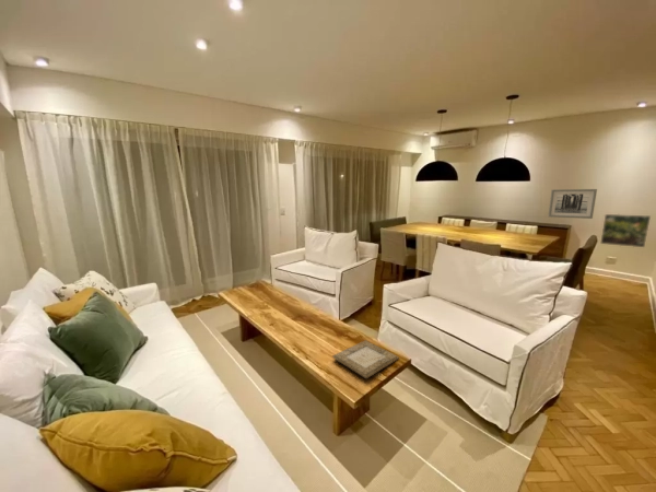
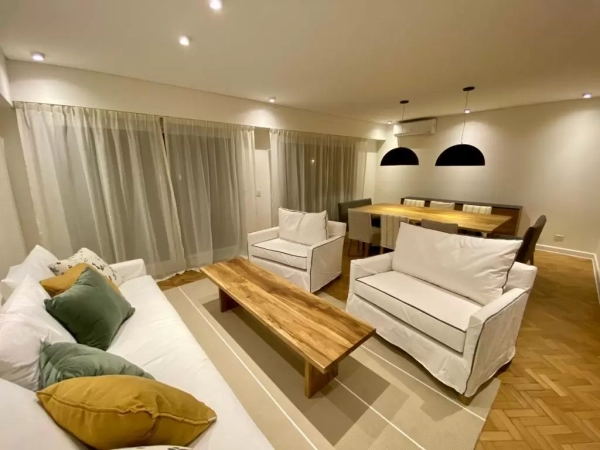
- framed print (624, 230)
- wall art (571, 203)
- picture frame (365, 356)
